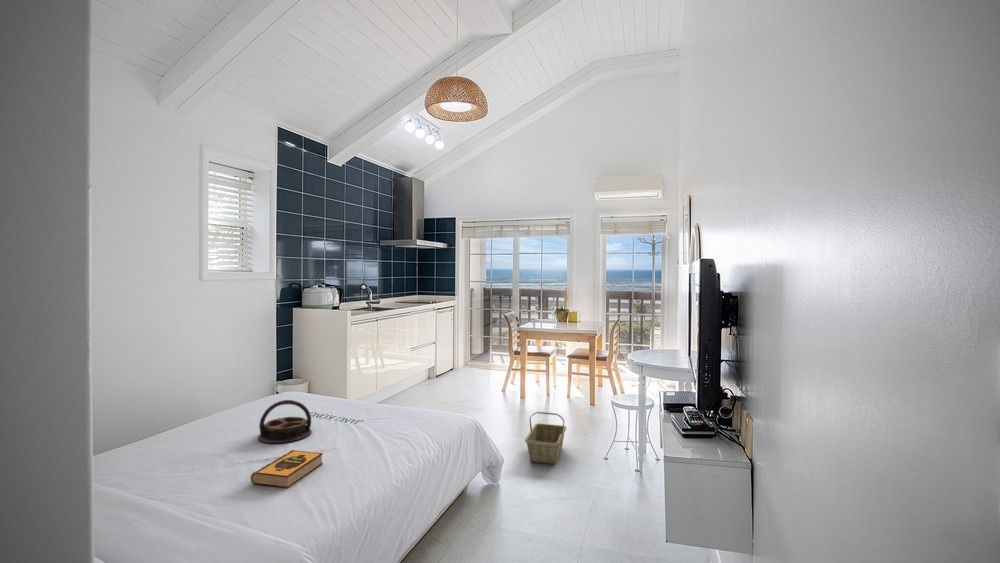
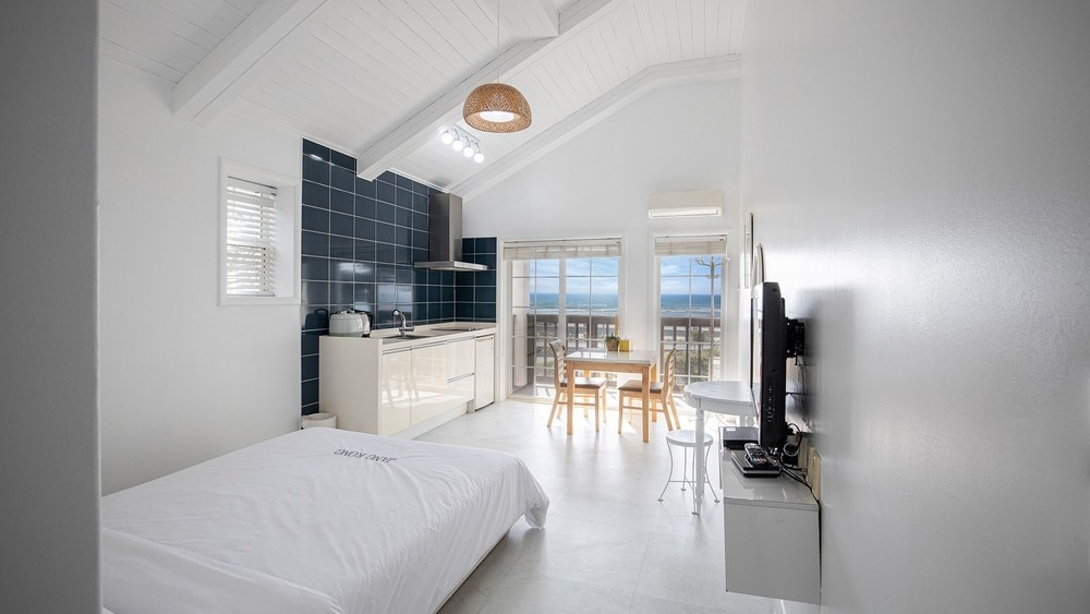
- hardback book (288, 467)
- serving tray (285, 417)
- basket (546, 433)
